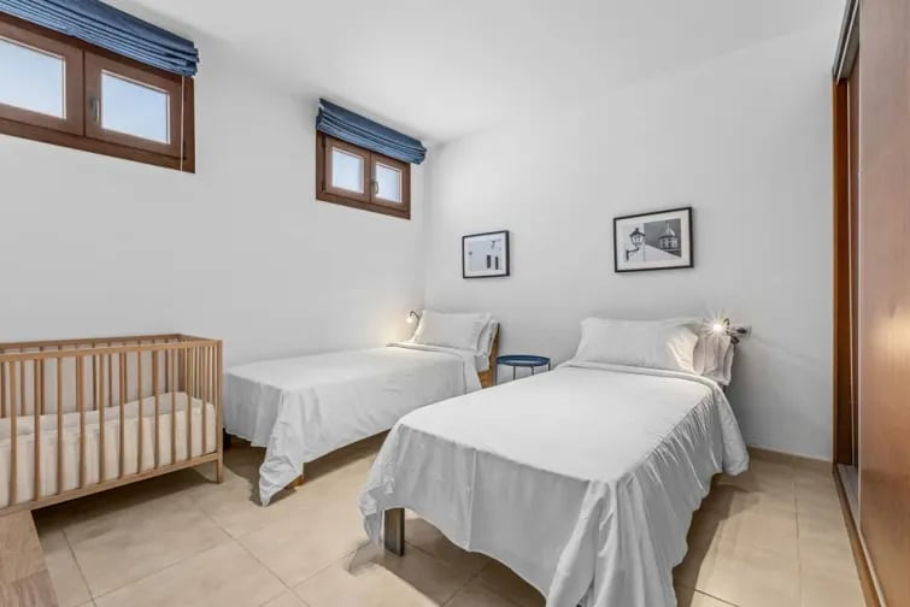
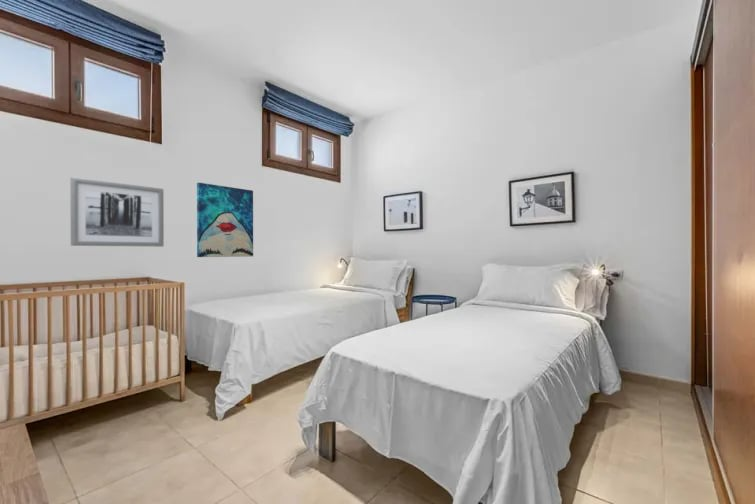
+ wall art (120, 214)
+ wall art (226, 221)
